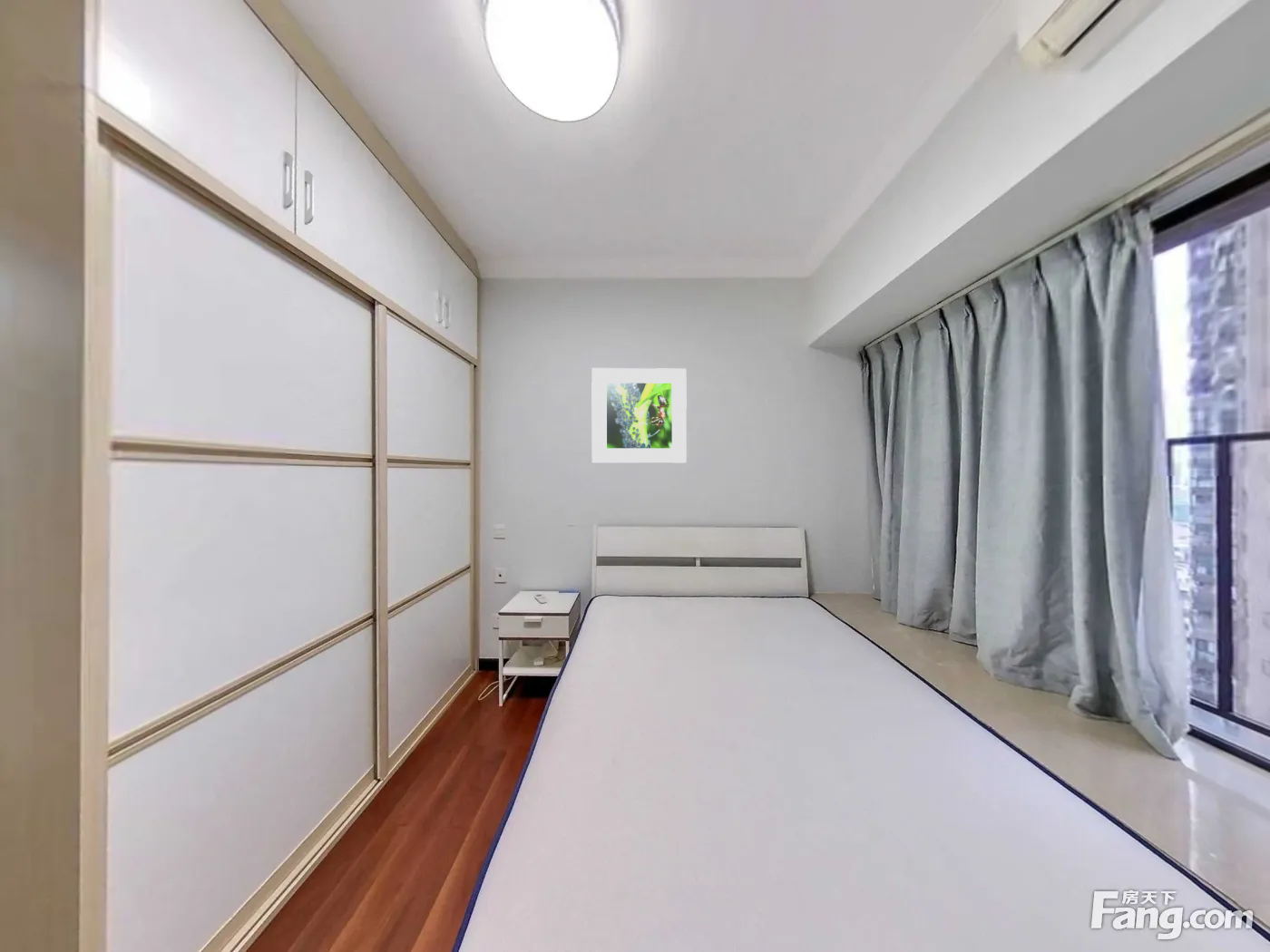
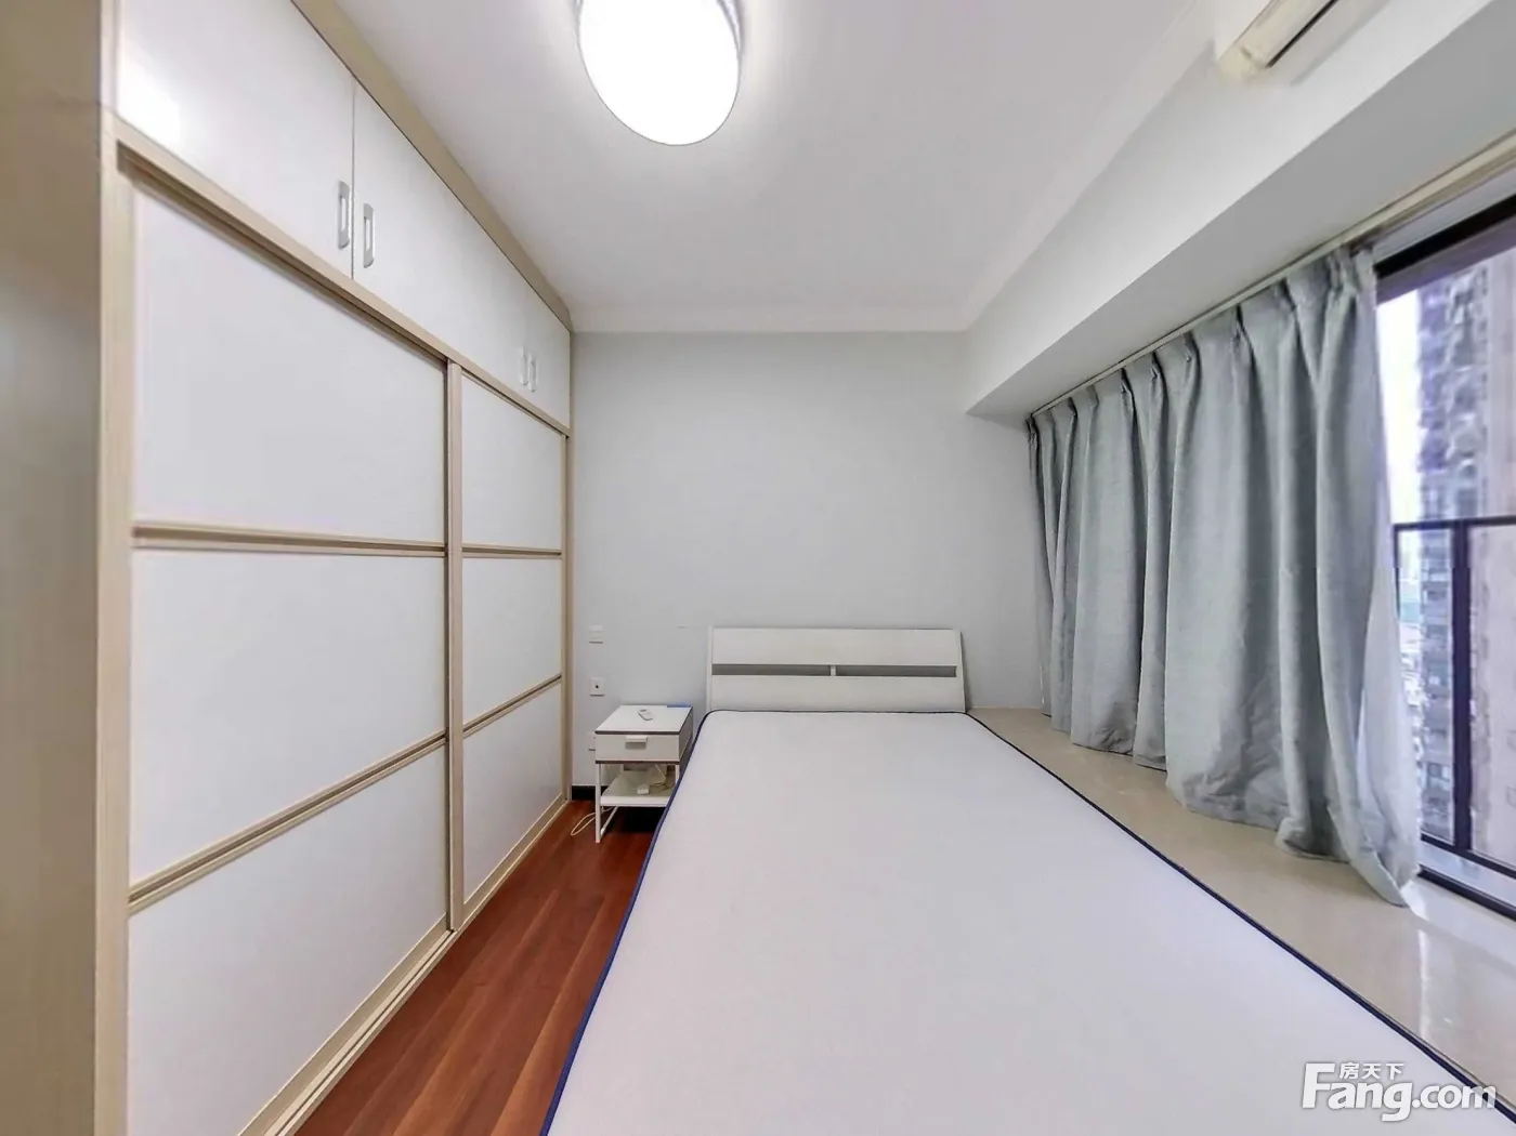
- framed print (639, 415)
